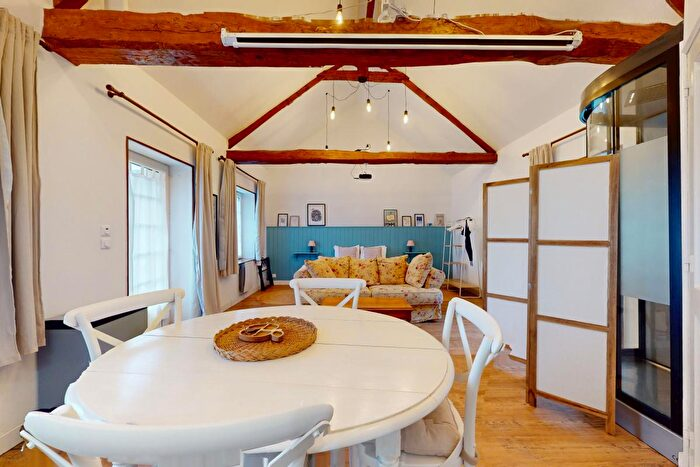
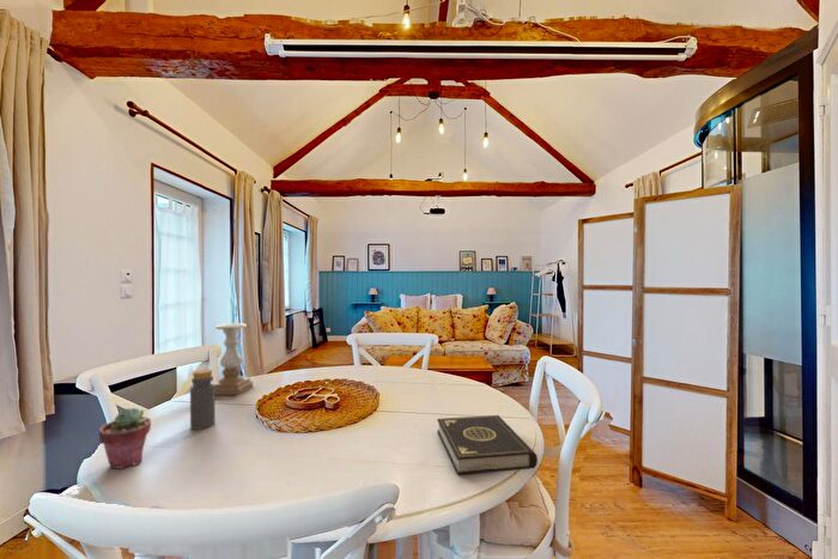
+ bottle (202, 397)
+ potted succulent (126, 435)
+ candle holder (231, 357)
+ book (481, 440)
